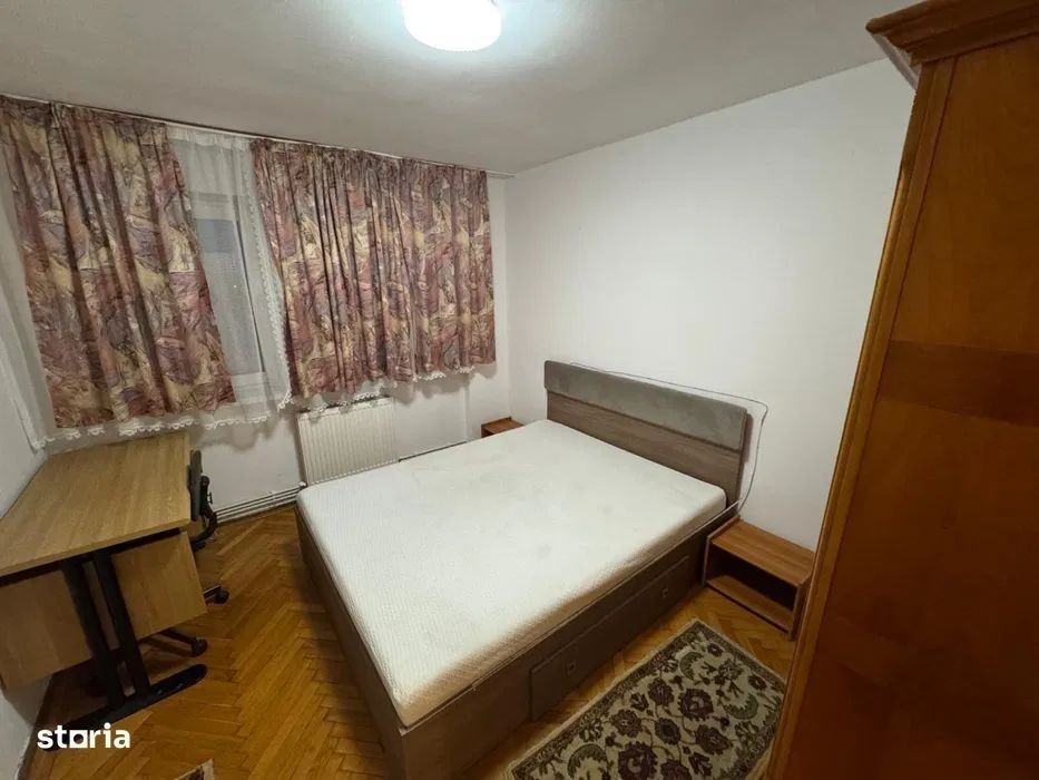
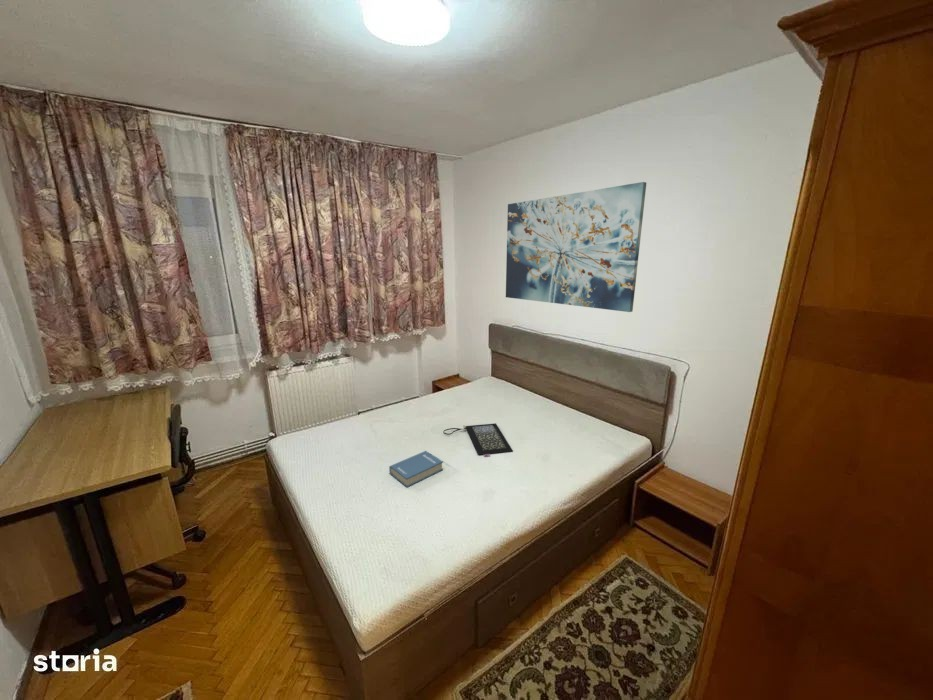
+ wall art (562, 251)
+ book (416, 467)
+ clutch bag (485, 436)
